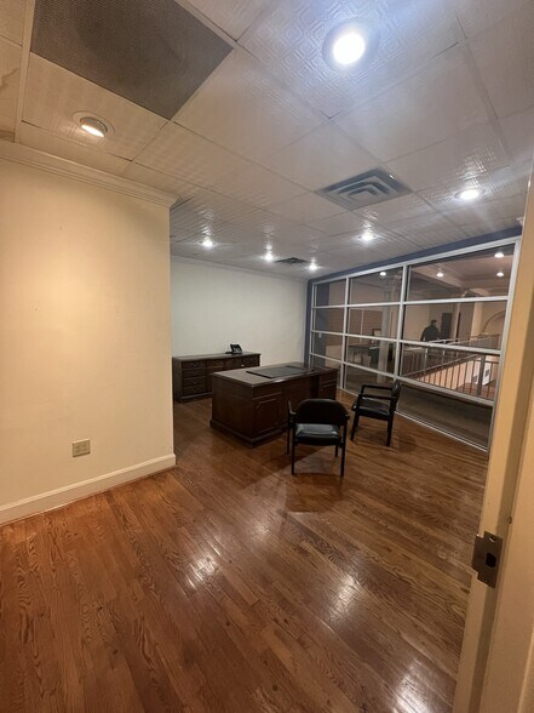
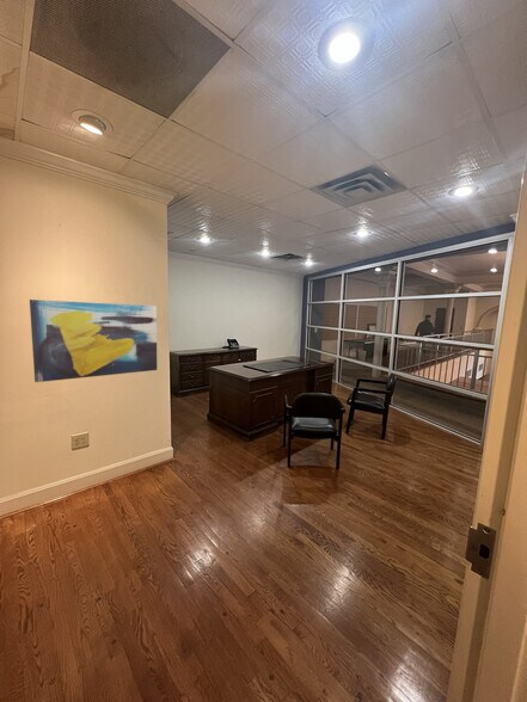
+ wall art (102, 339)
